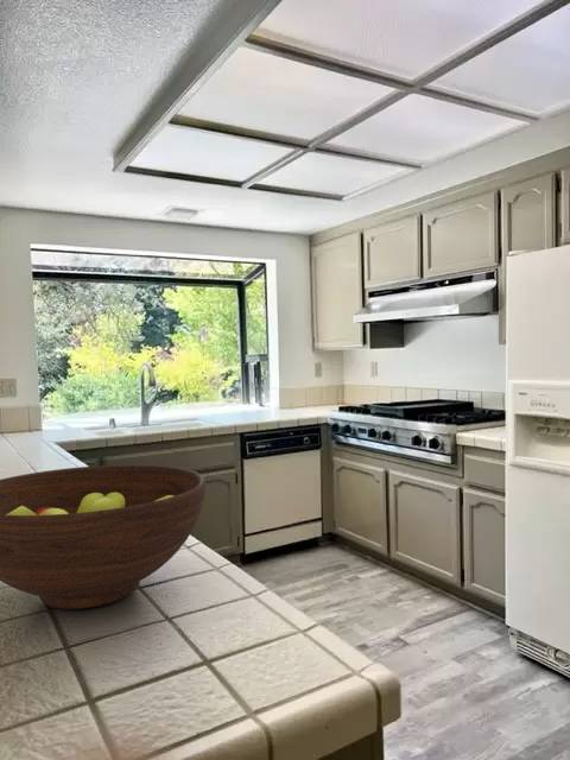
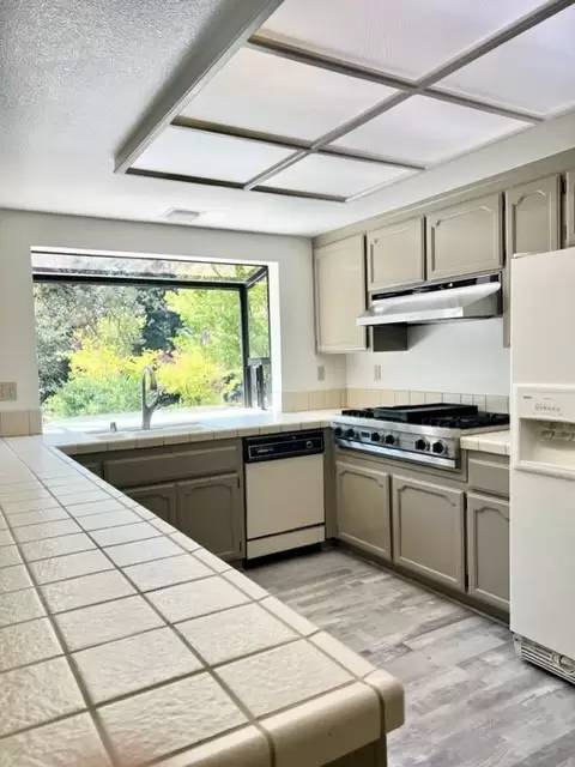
- fruit bowl (88, 539)
